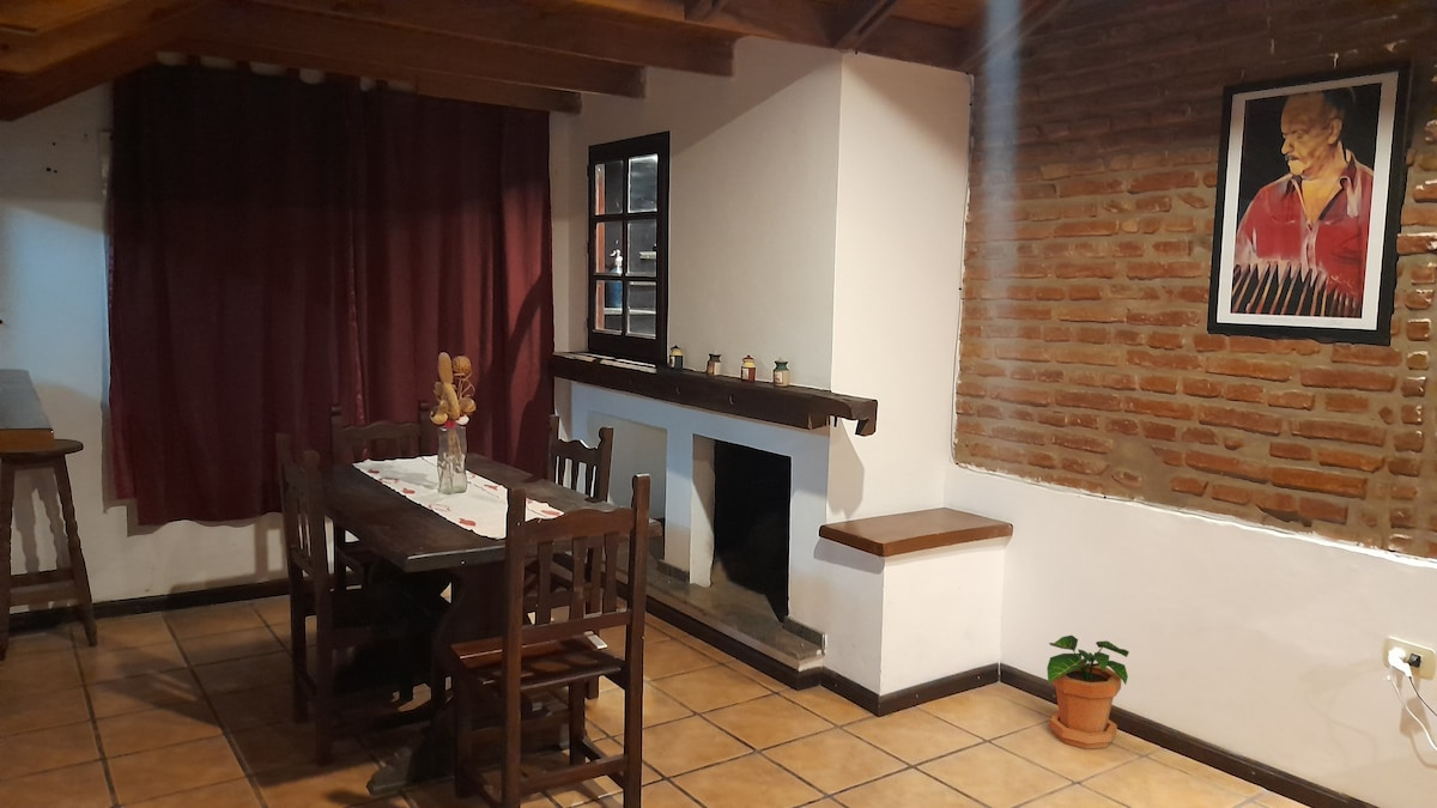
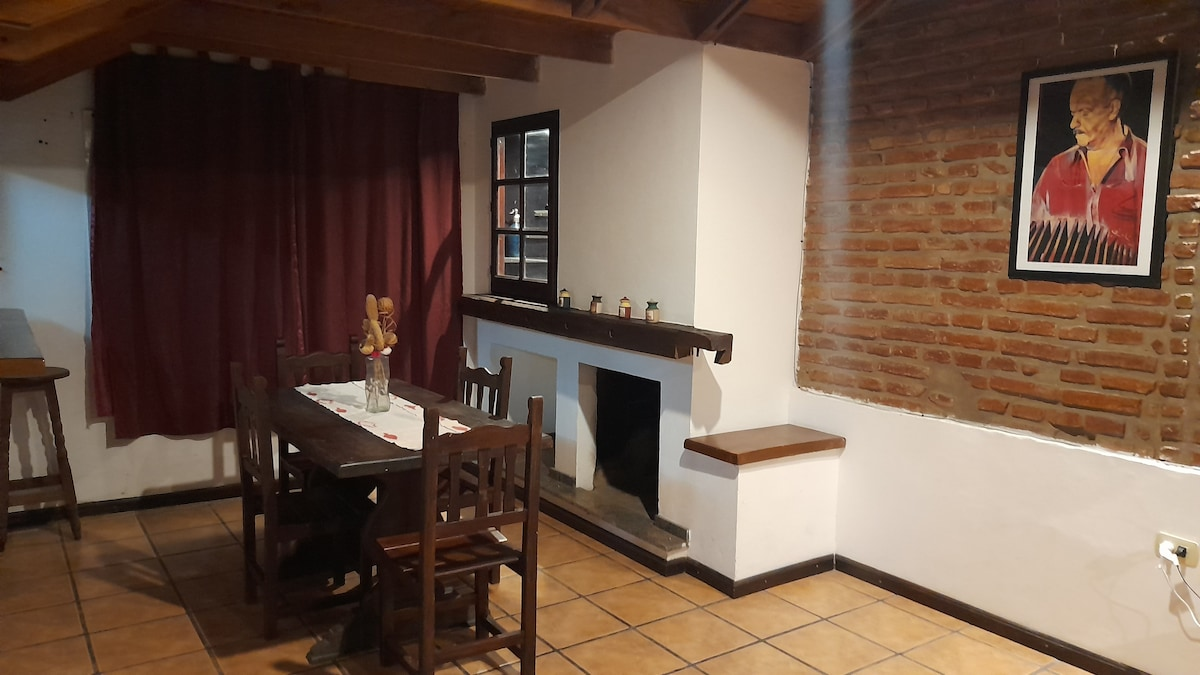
- potted plant (1074, 689)
